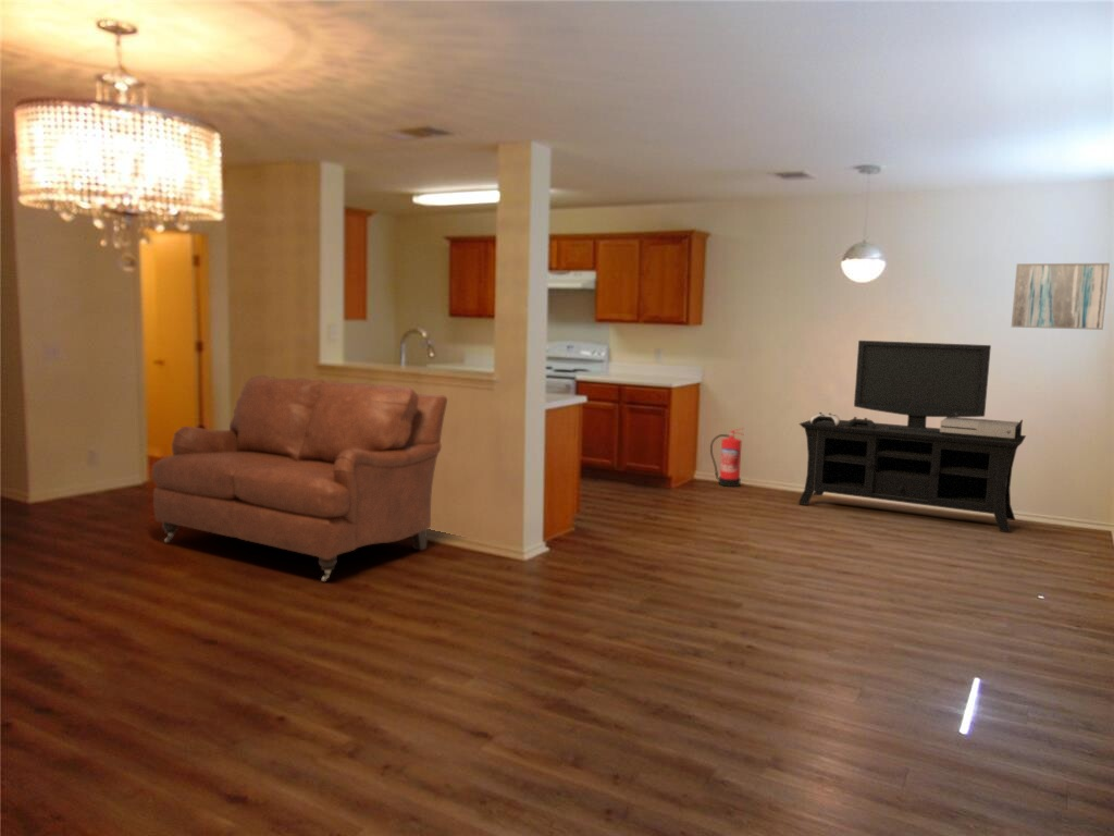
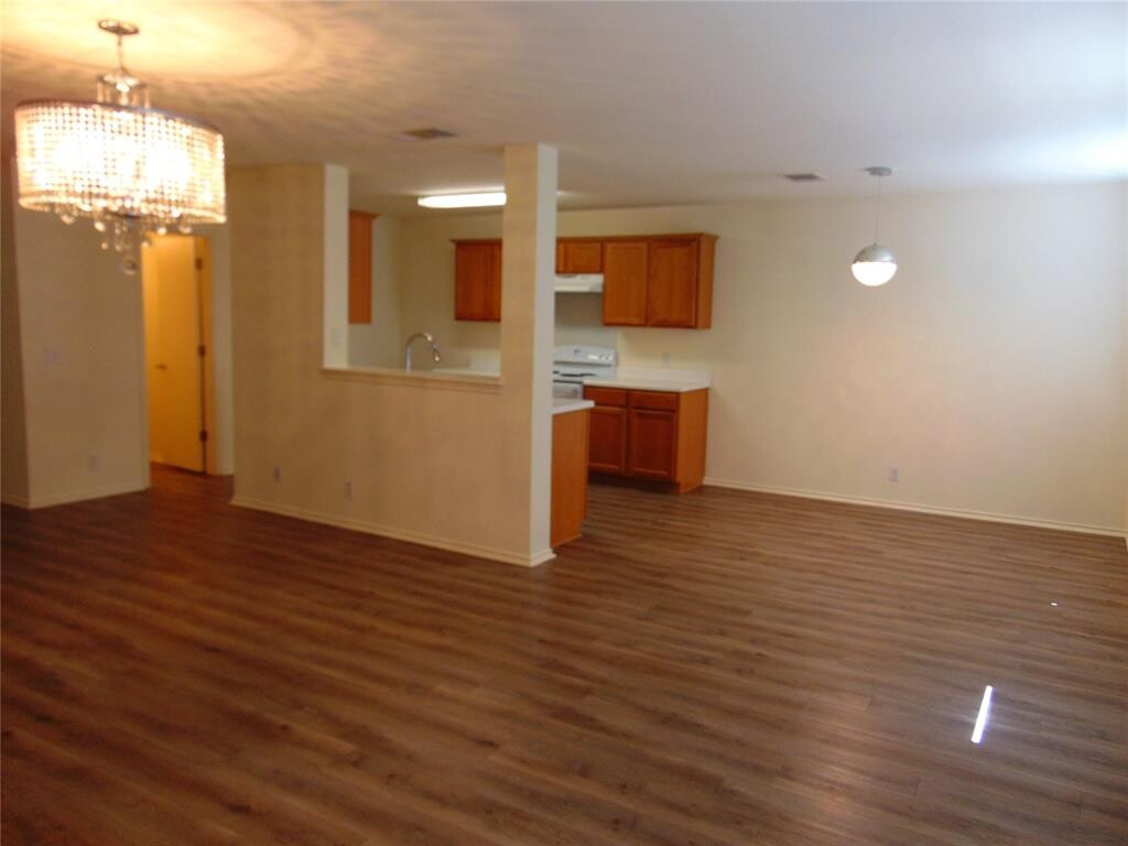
- media console (909, 428)
- wall art (1059, 296)
- sofa (302, 463)
- fire extinguisher (726, 455)
